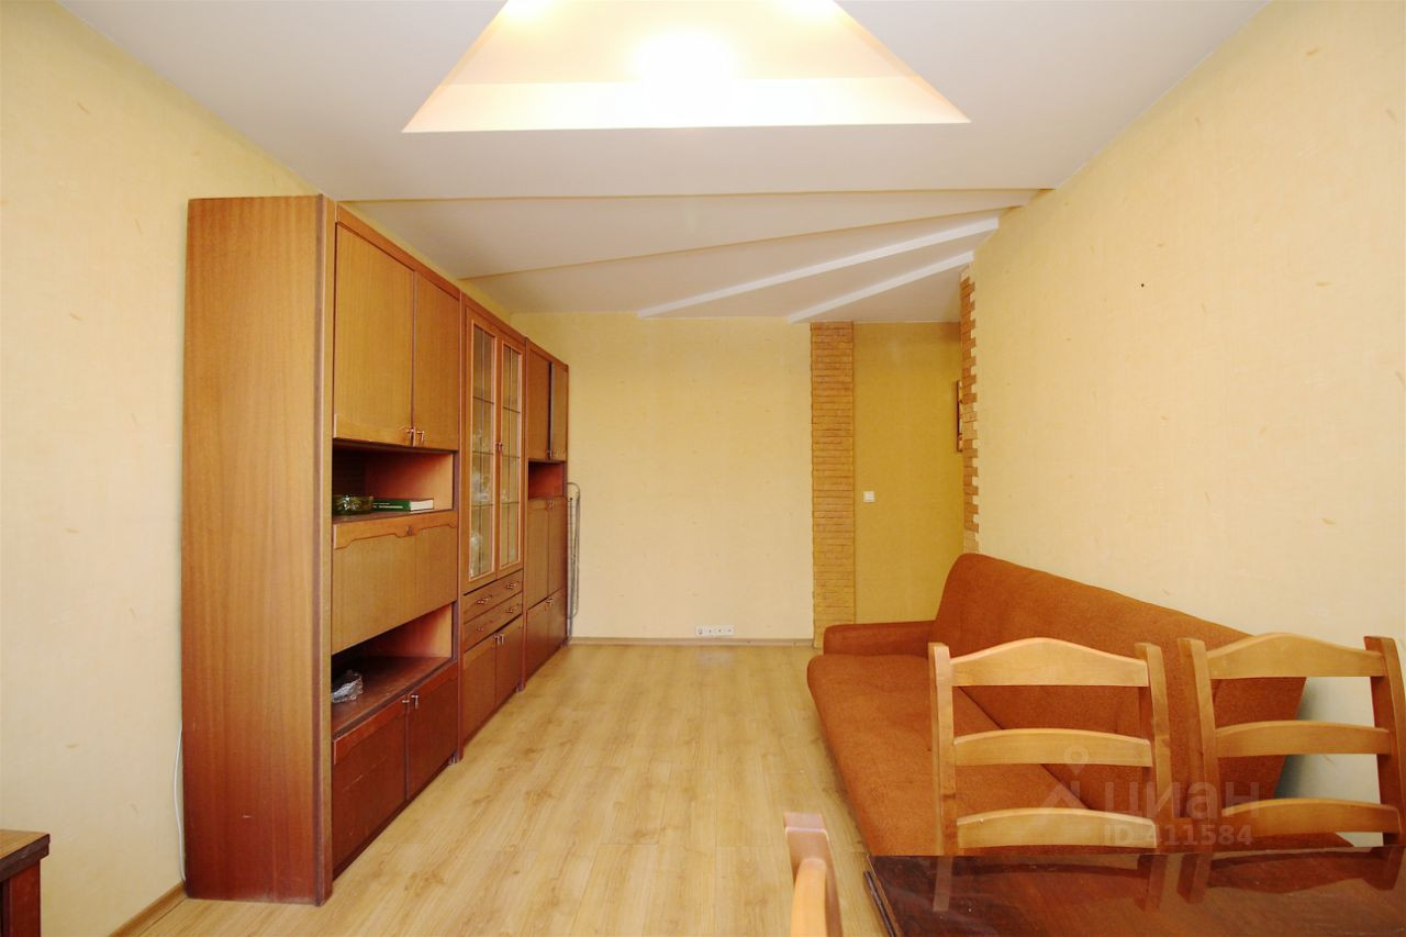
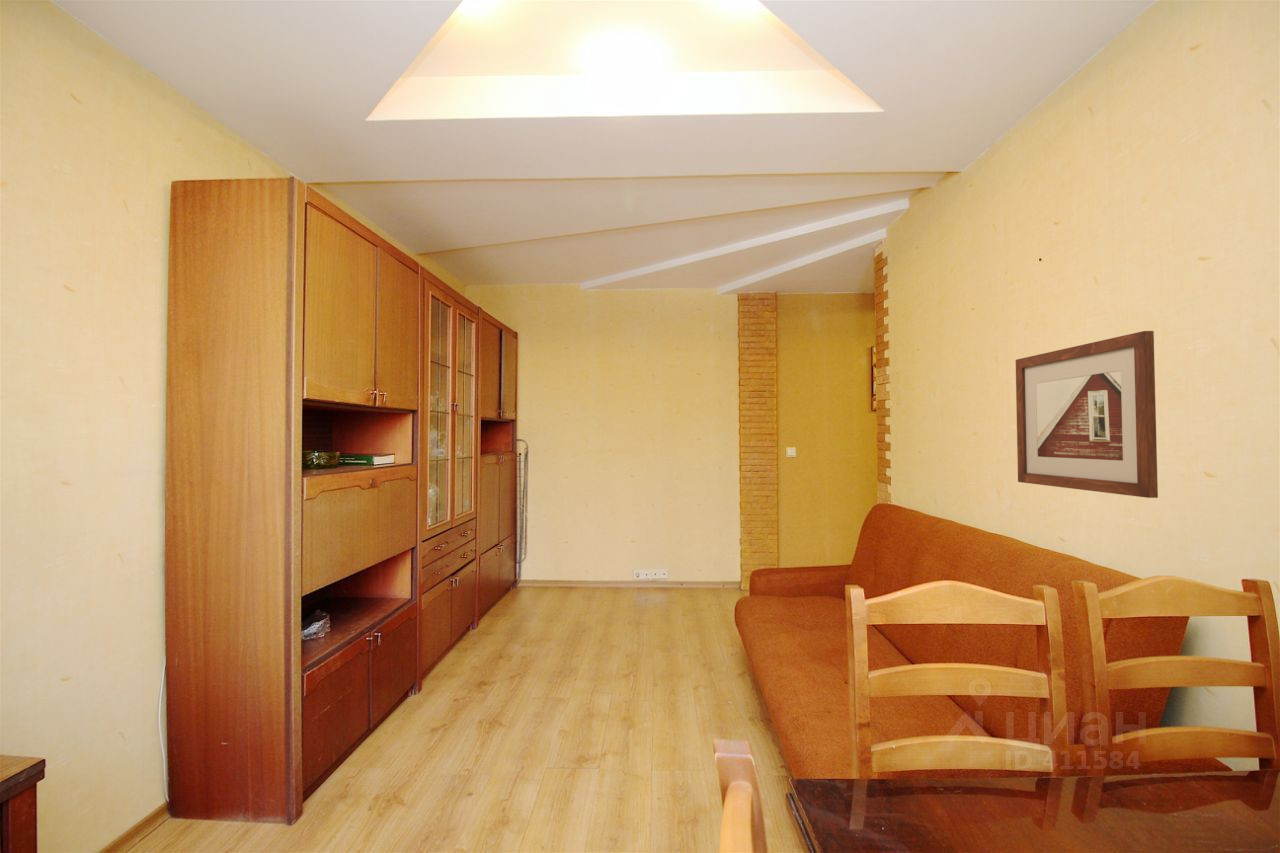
+ picture frame (1075, 417)
